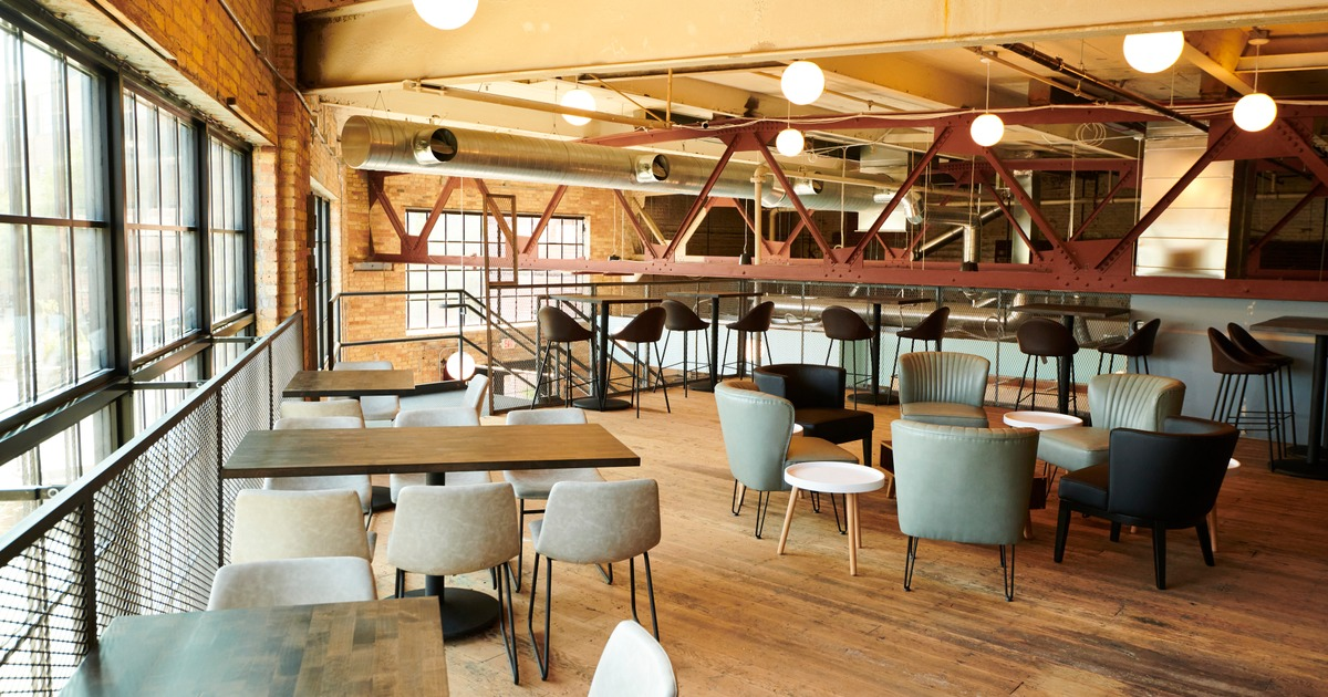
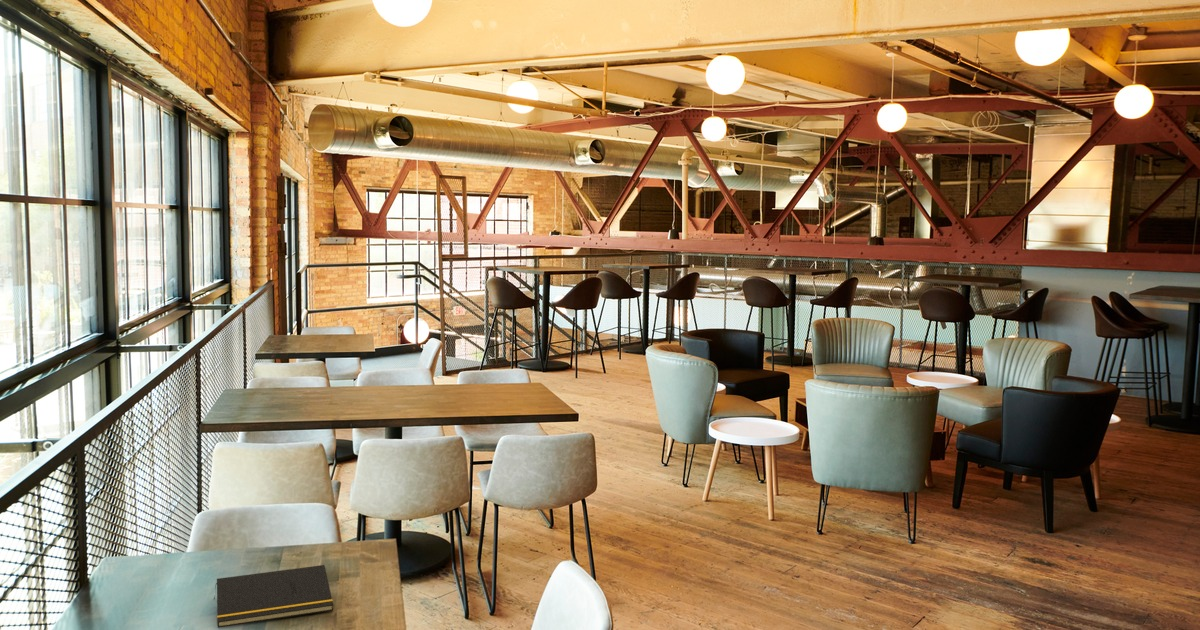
+ notepad (274, 594)
